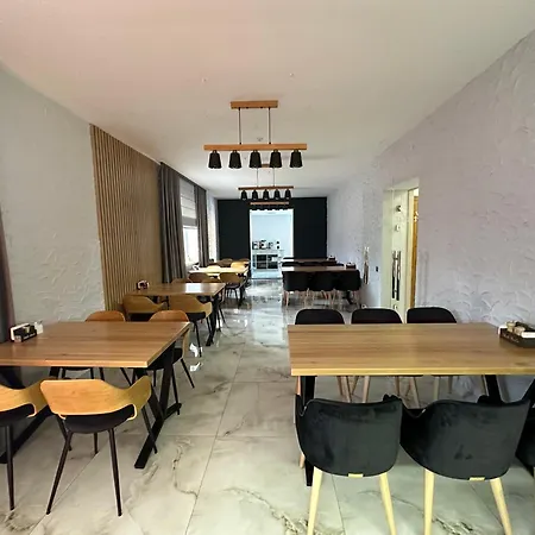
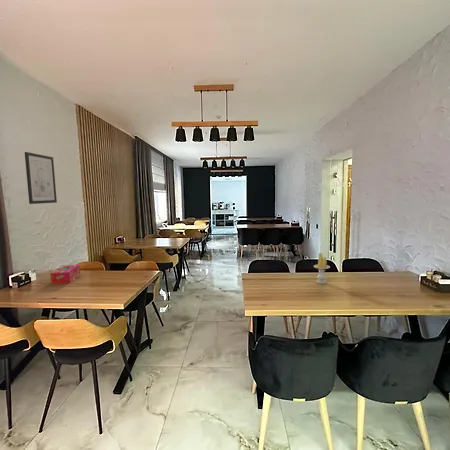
+ candle (321, 267)
+ tissue box (66, 274)
+ wall art (41, 179)
